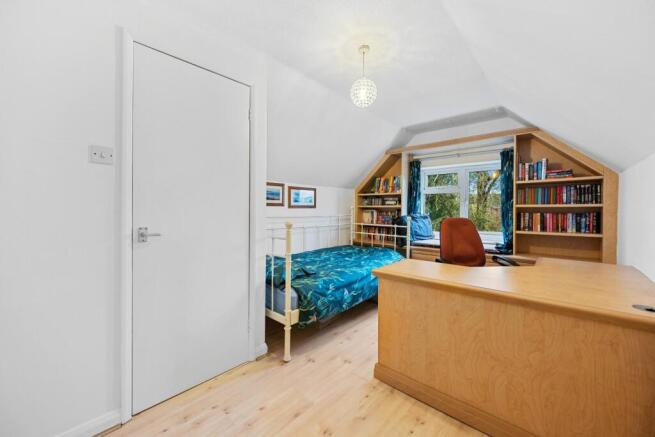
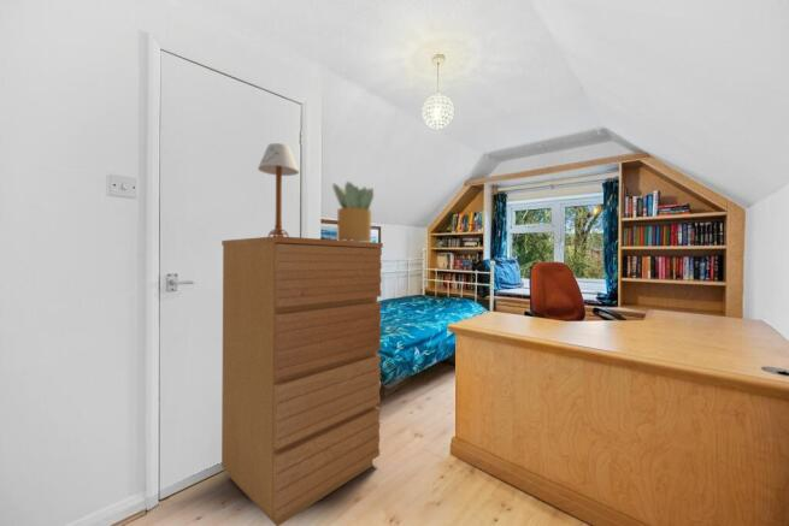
+ potted plant (352, 213)
+ table lamp (278, 191)
+ dresser (304, 356)
